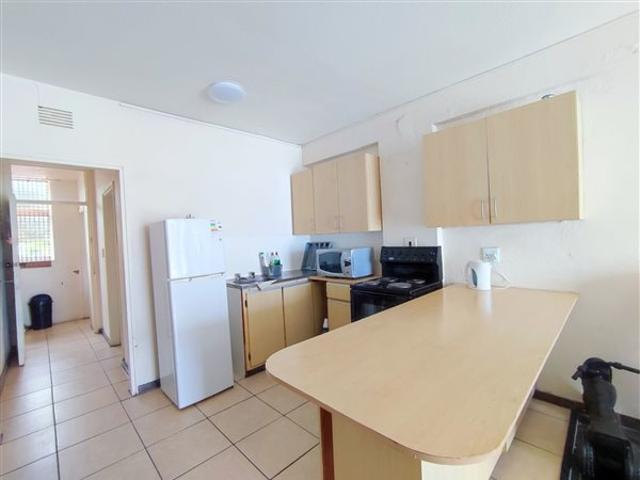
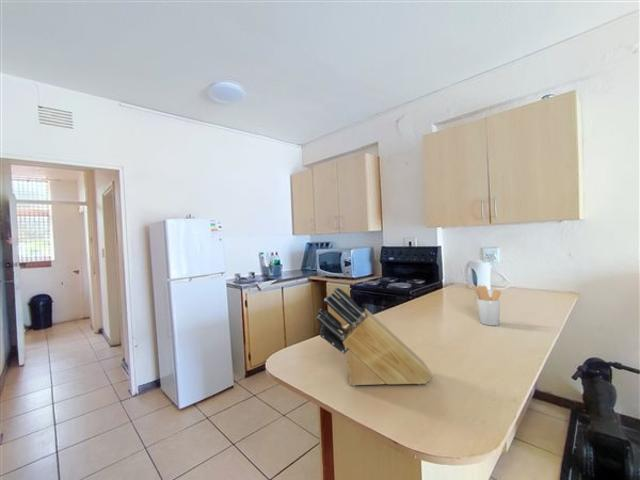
+ utensil holder (485, 303)
+ knife block (371, 331)
